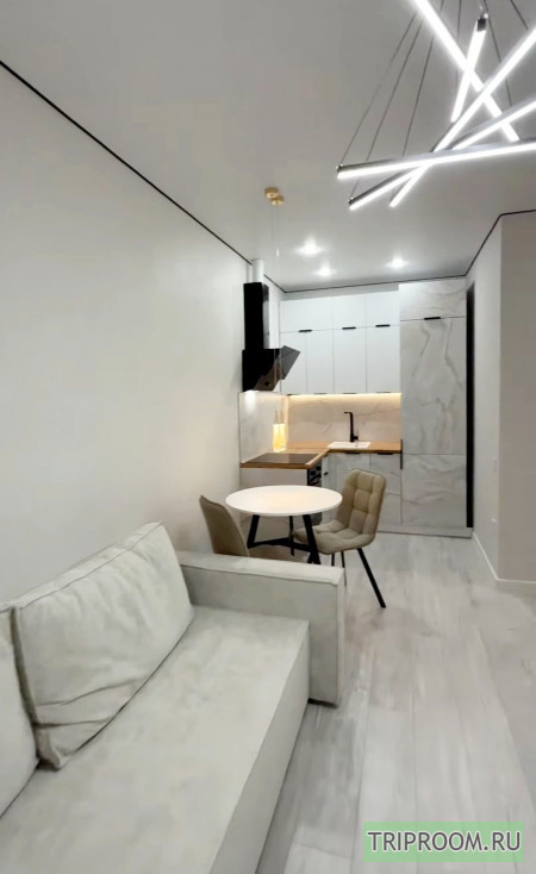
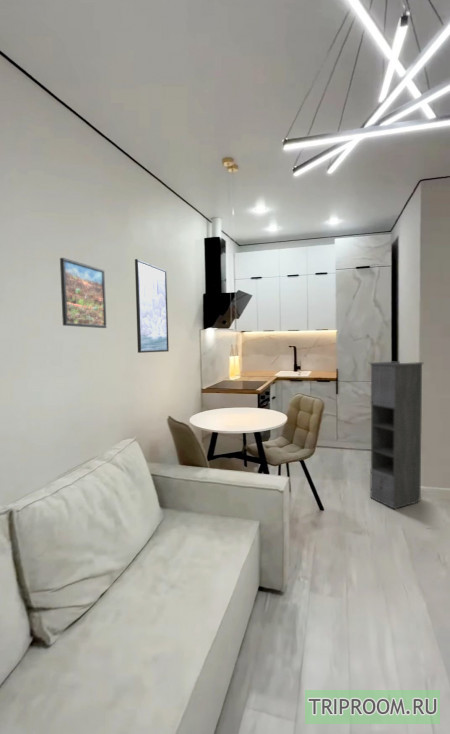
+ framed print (153, 308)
+ storage cabinet (395, 432)
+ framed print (85, 295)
